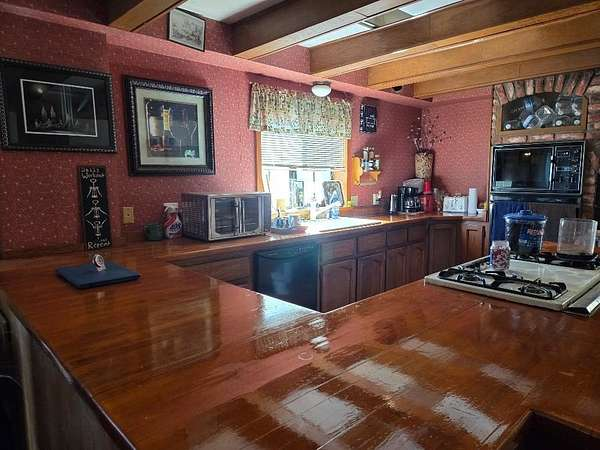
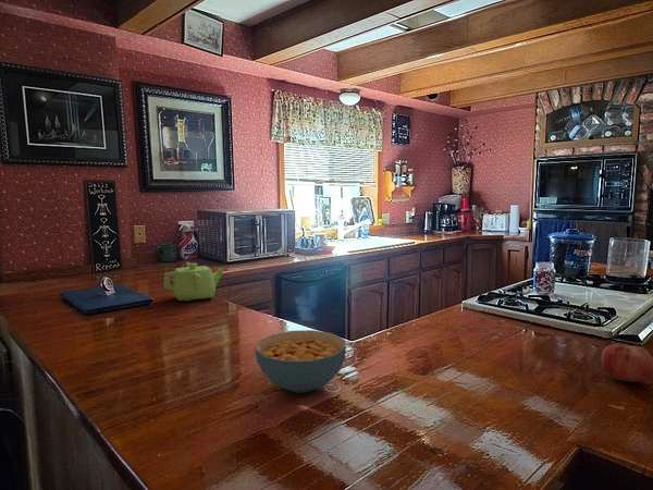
+ fruit (626, 363)
+ cereal bowl (301, 365)
+ teapot (194, 280)
